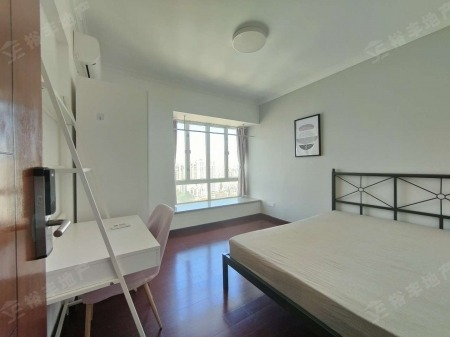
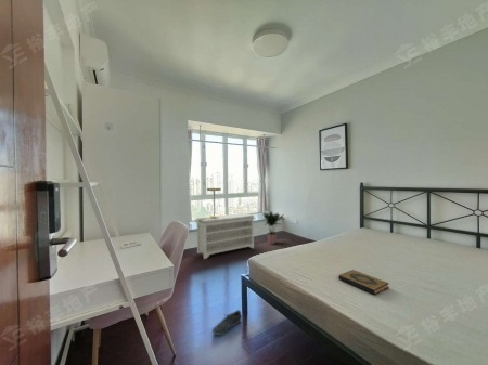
+ shoe (227, 321)
+ bench (226, 233)
+ potted plant (271, 225)
+ hardback book (362, 281)
+ lamp (214, 203)
